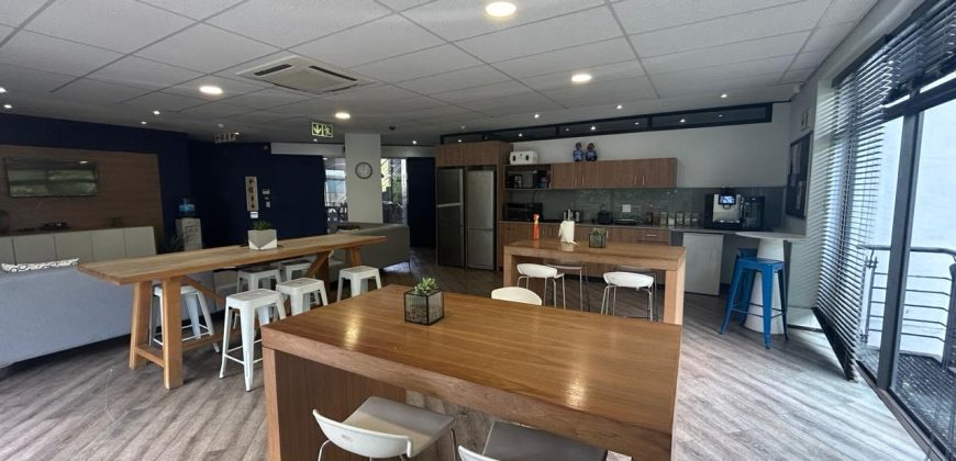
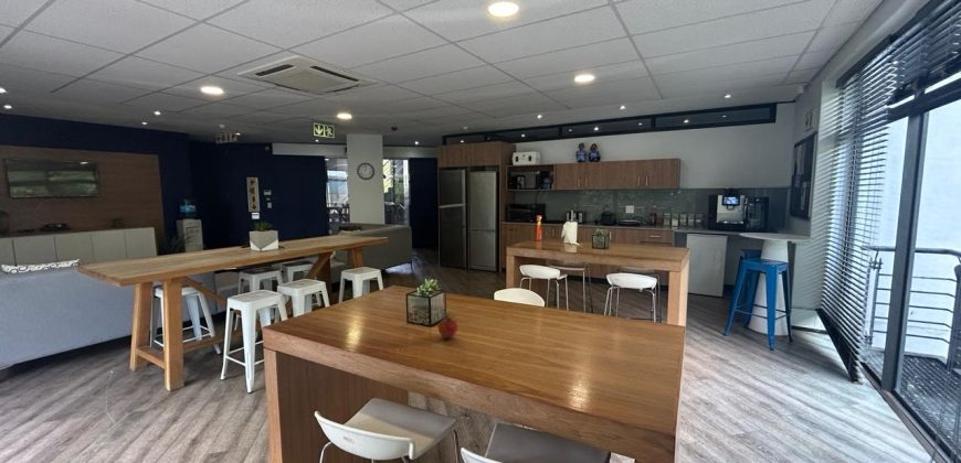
+ fruit (447, 324)
